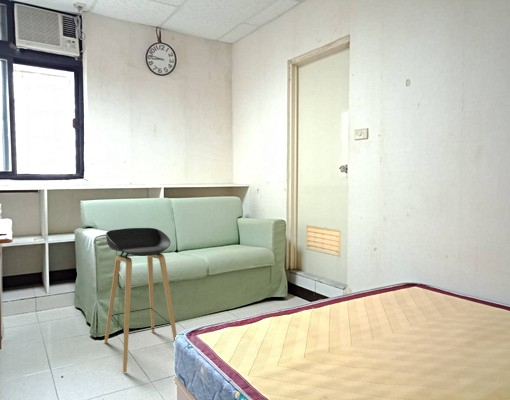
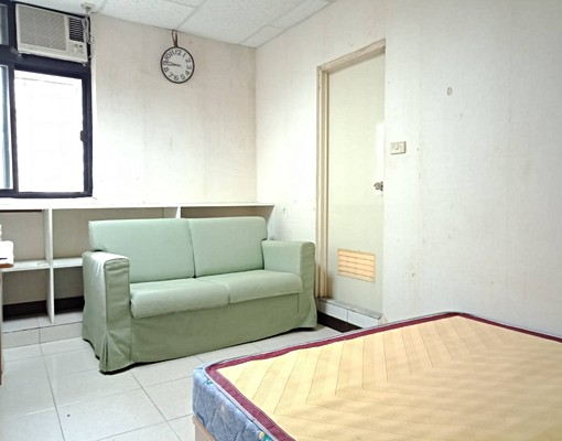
- stool (130, 291)
